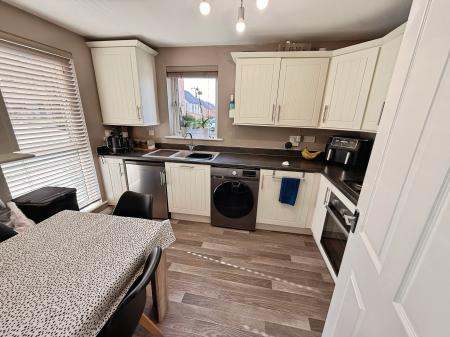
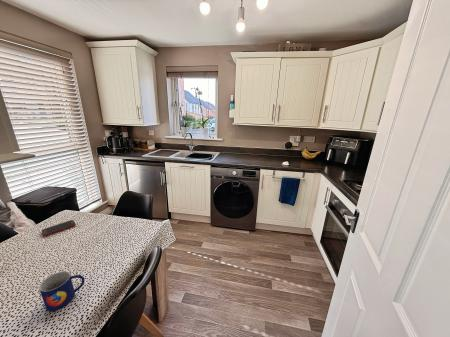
+ cell phone (59, 227)
+ mug (64, 287)
